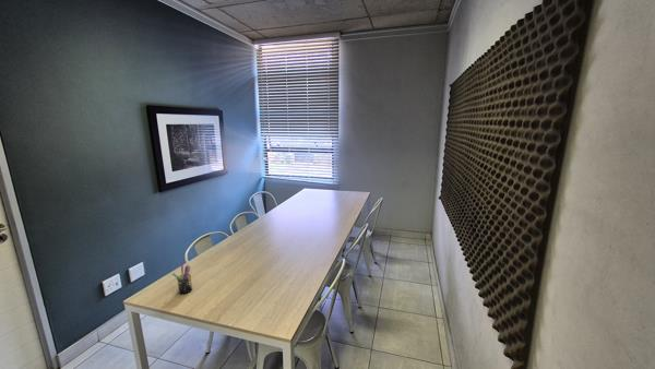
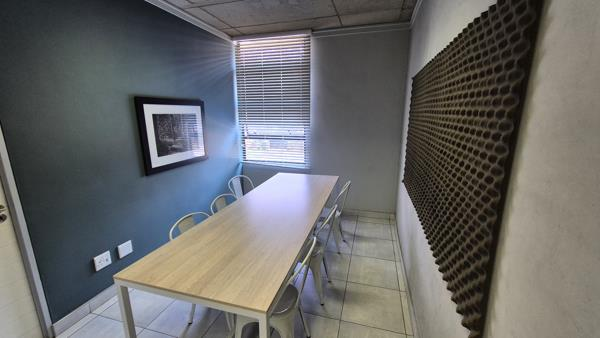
- pen holder (182, 278)
